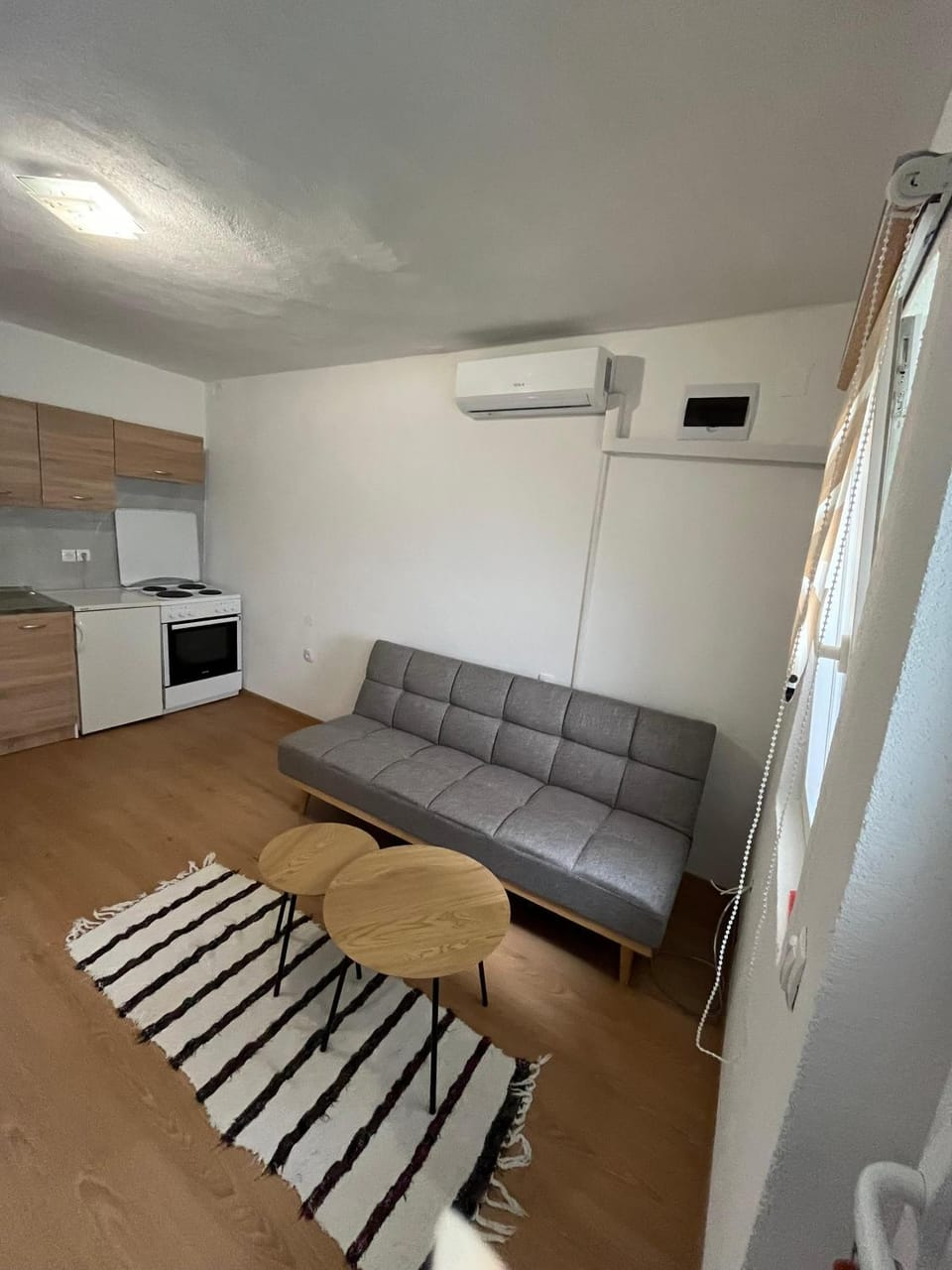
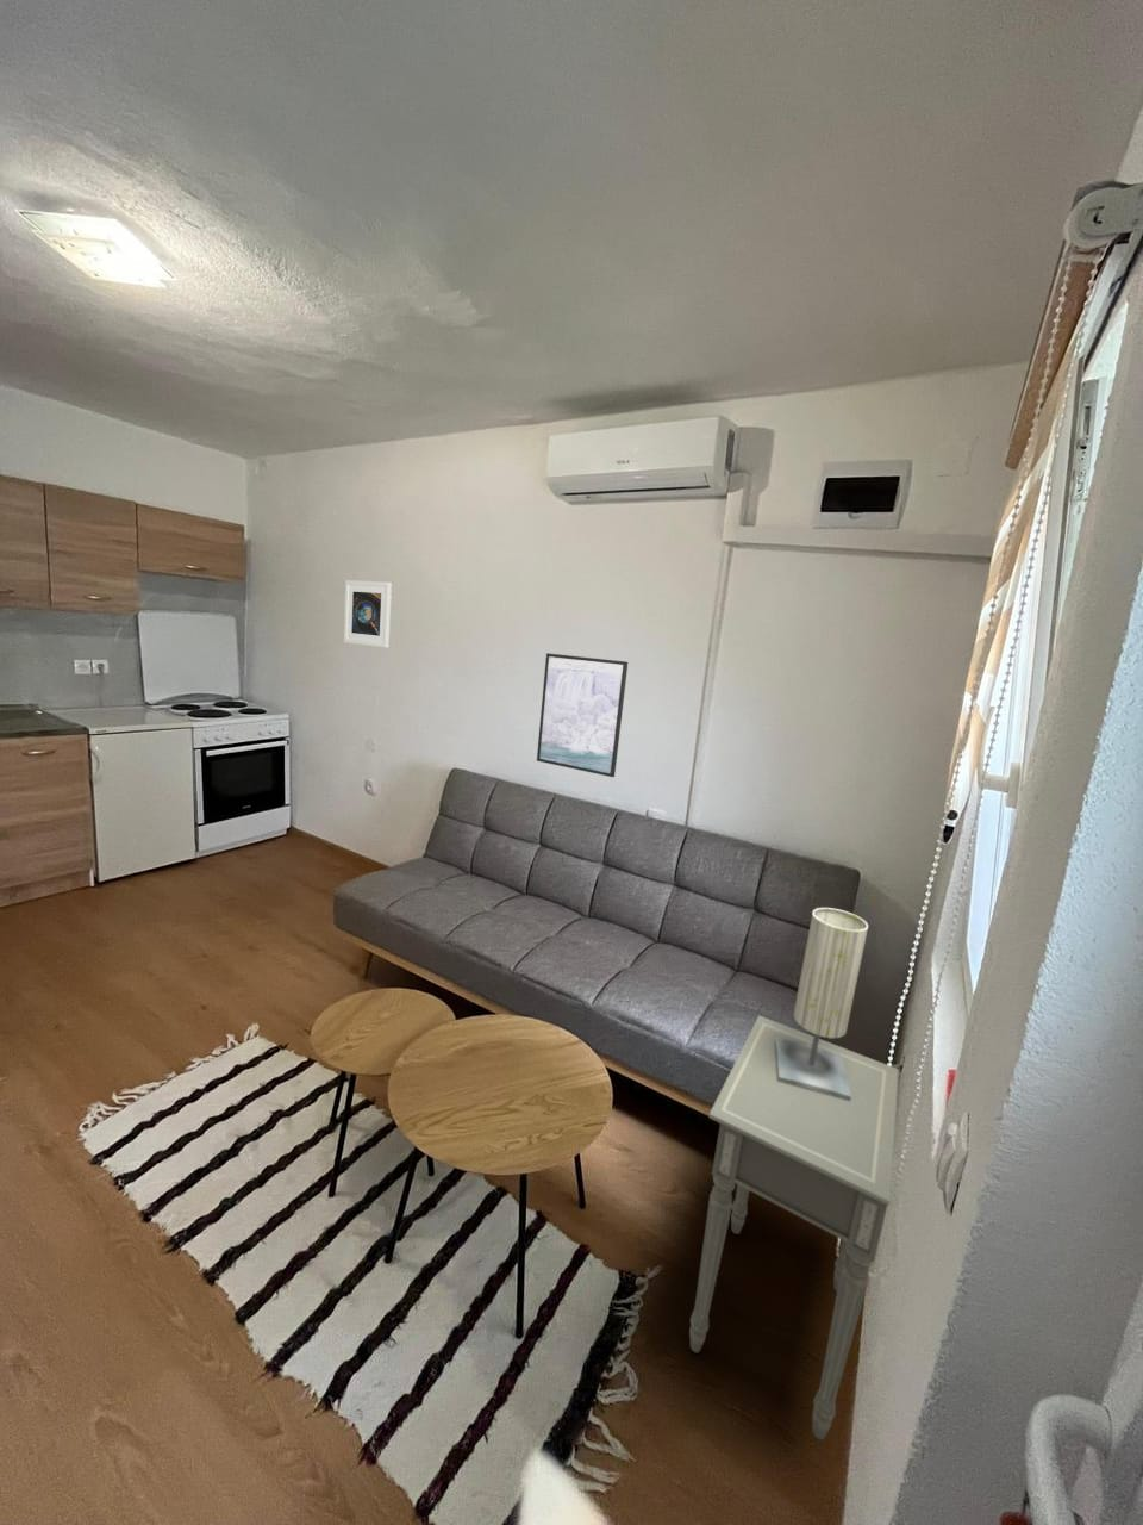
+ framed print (580, 713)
+ side table (785, 1206)
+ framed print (366, 614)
+ table lamp (824, 994)
